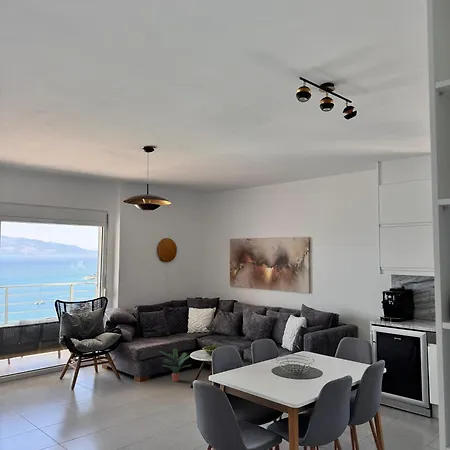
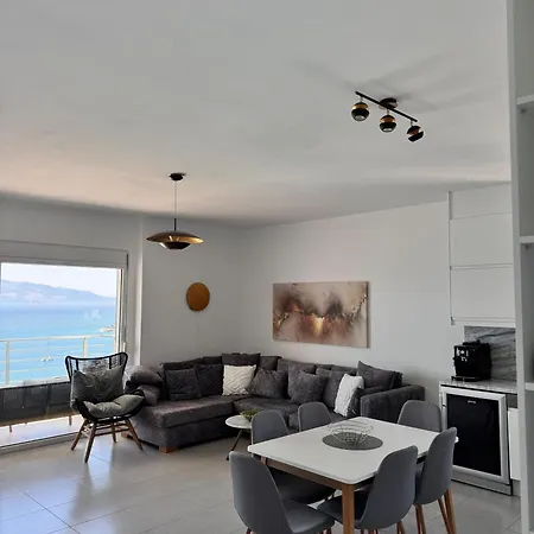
- potted plant (173, 364)
